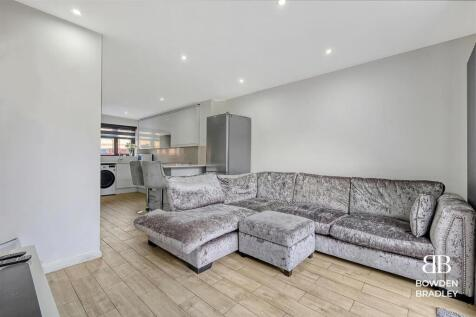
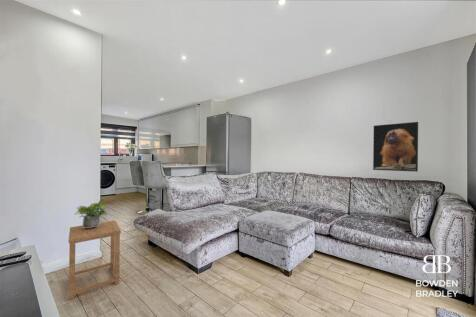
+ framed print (394, 147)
+ side table (96, 266)
+ potted plant (92, 214)
